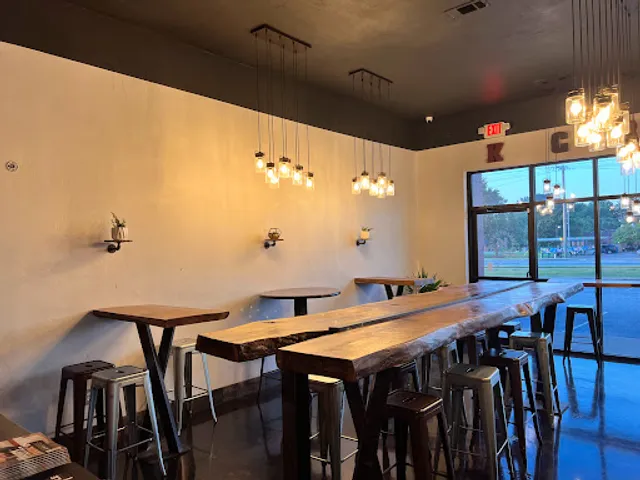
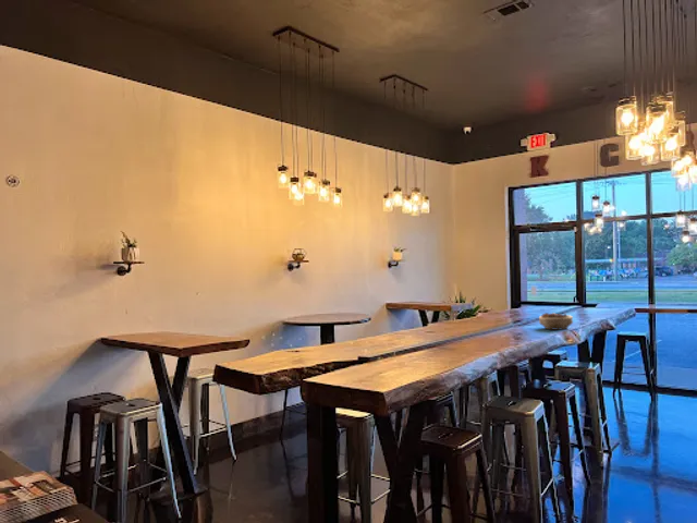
+ succulent planter (555, 319)
